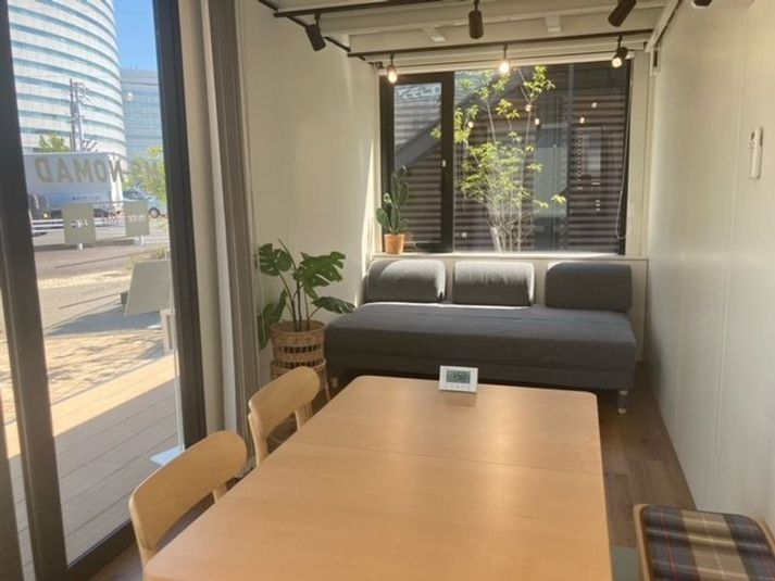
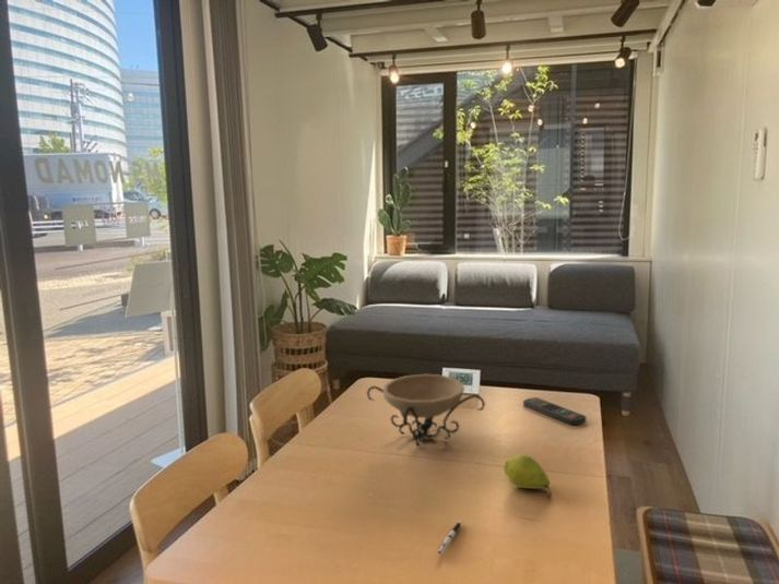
+ pen (450, 535)
+ decorative bowl (424, 412)
+ fruit (529, 473)
+ remote control (553, 409)
